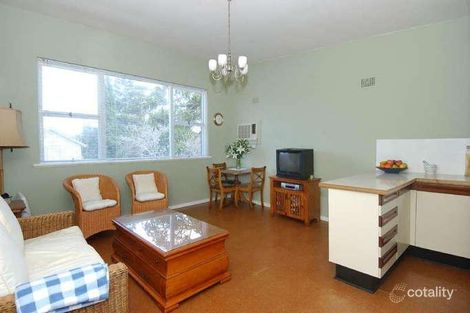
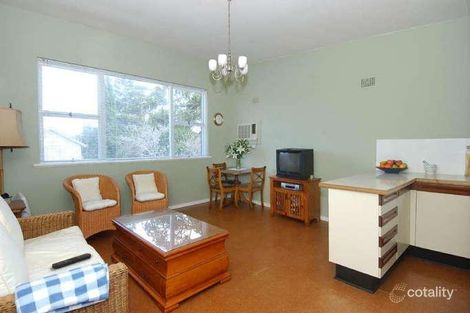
+ remote control (72, 260)
